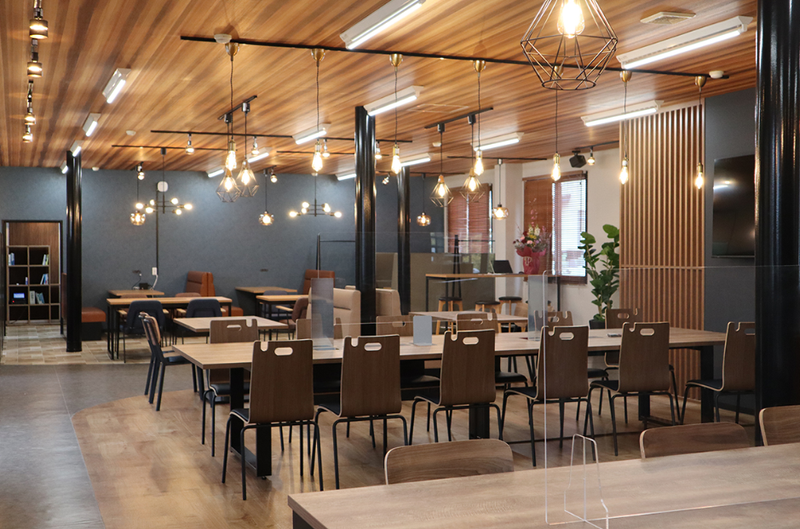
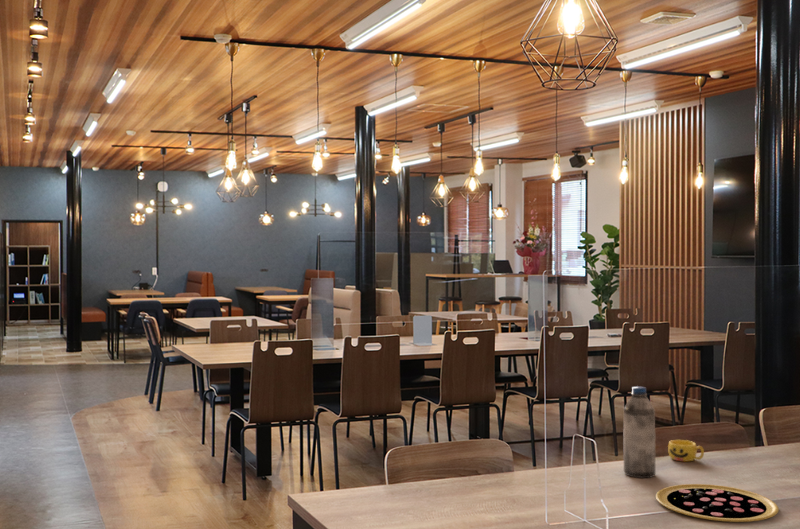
+ water bottle (639, 430)
+ pizza (715, 502)
+ cup (686, 451)
